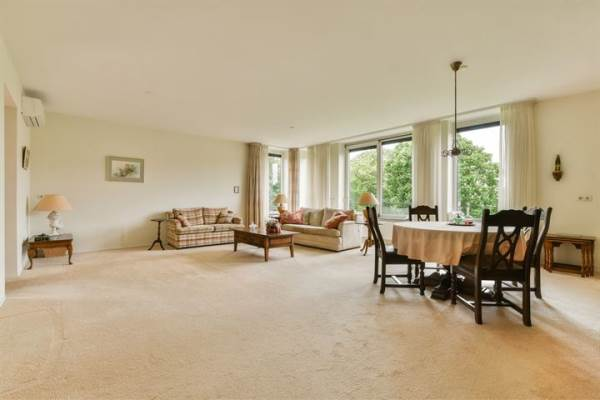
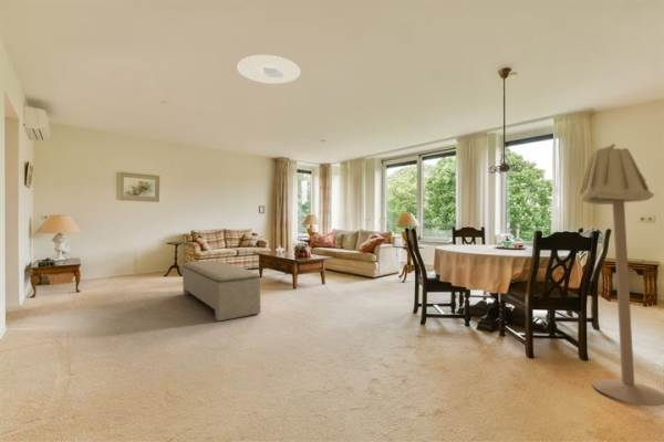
+ ceiling light (269, 67)
+ floor lamp (618, 265)
+ bench (217, 284)
